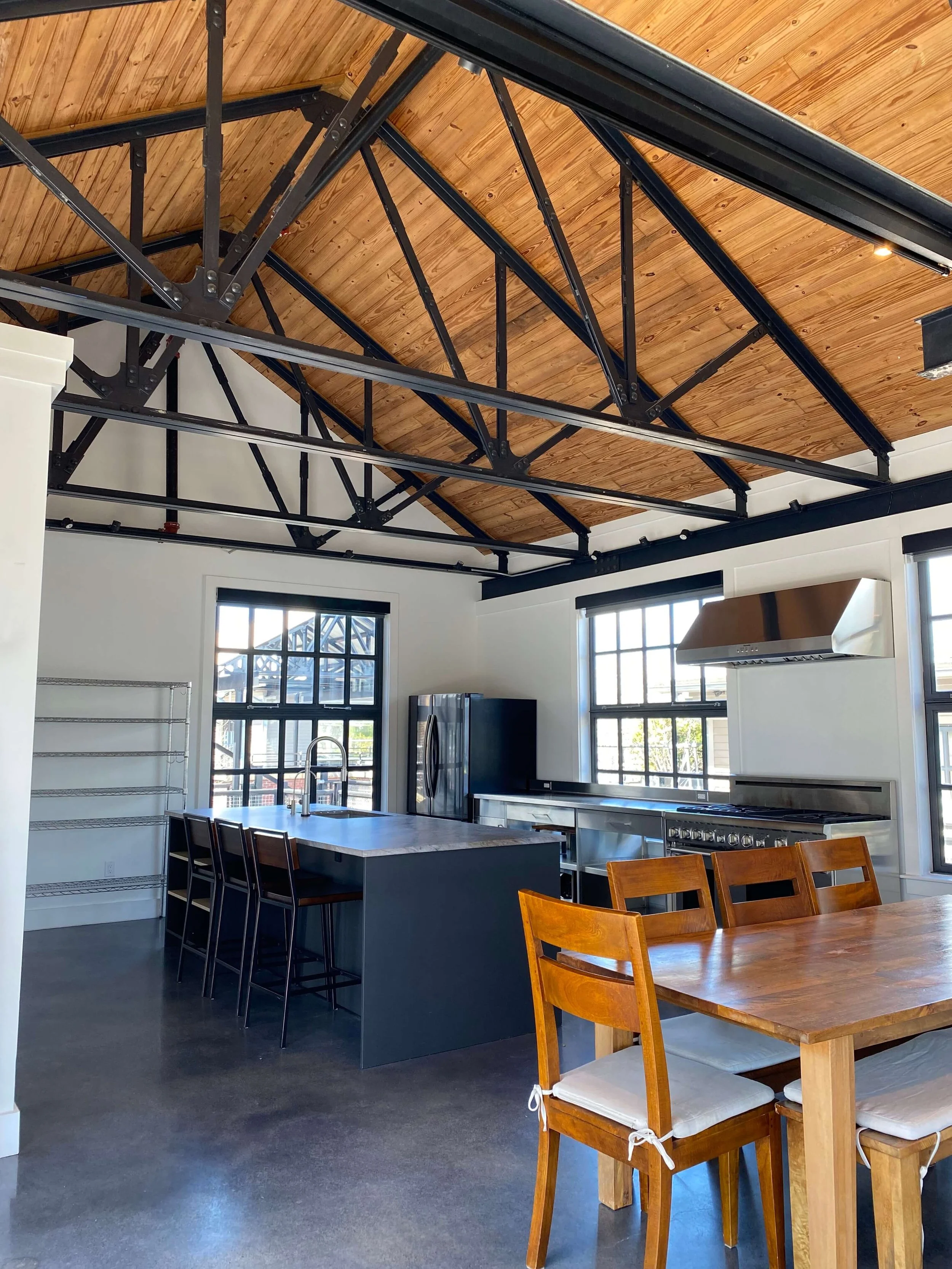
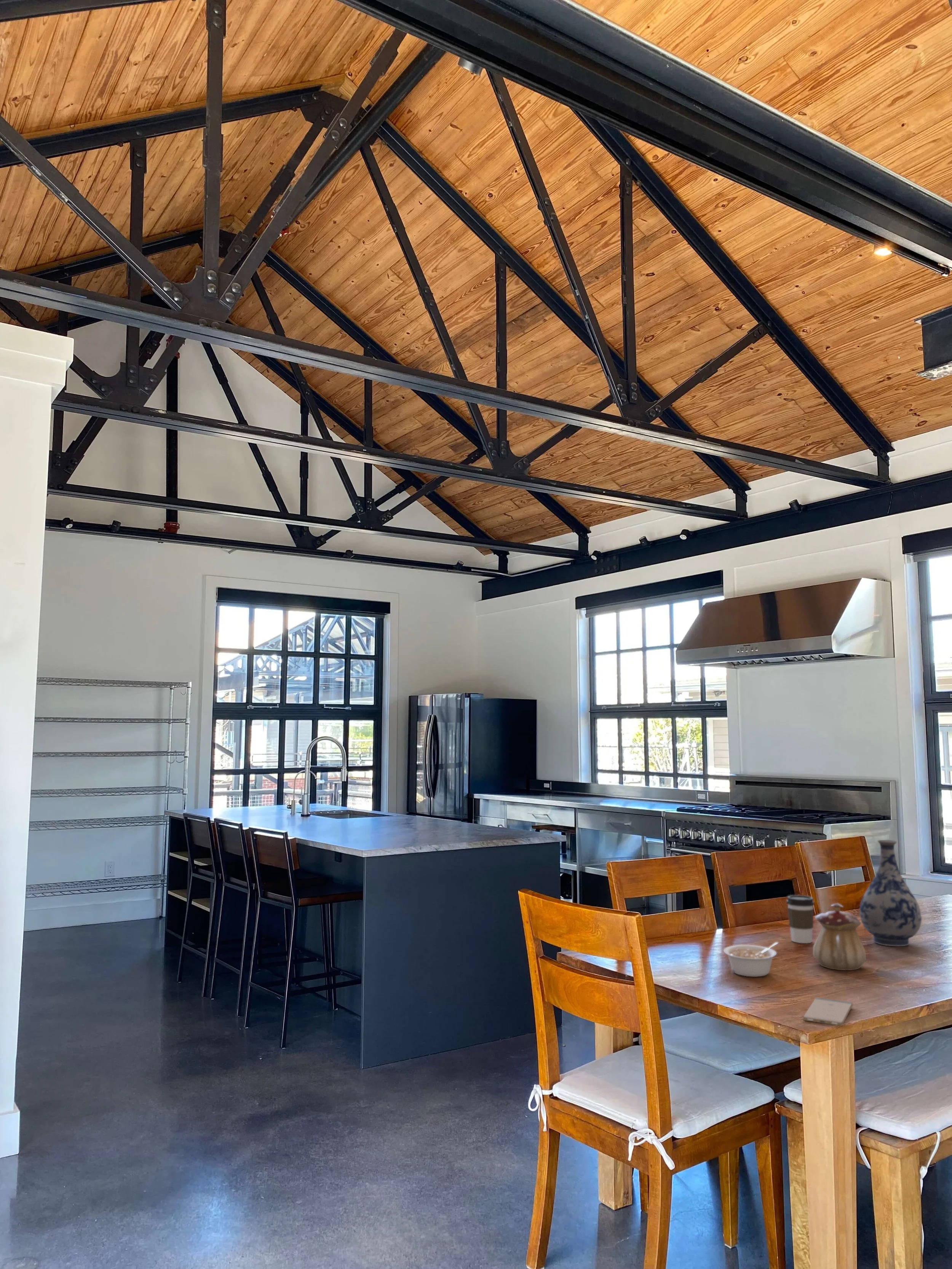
+ legume (751, 959)
+ coffee cup (801, 919)
+ vase (889, 891)
+ teapot (838, 934)
+ smartphone (828, 1011)
